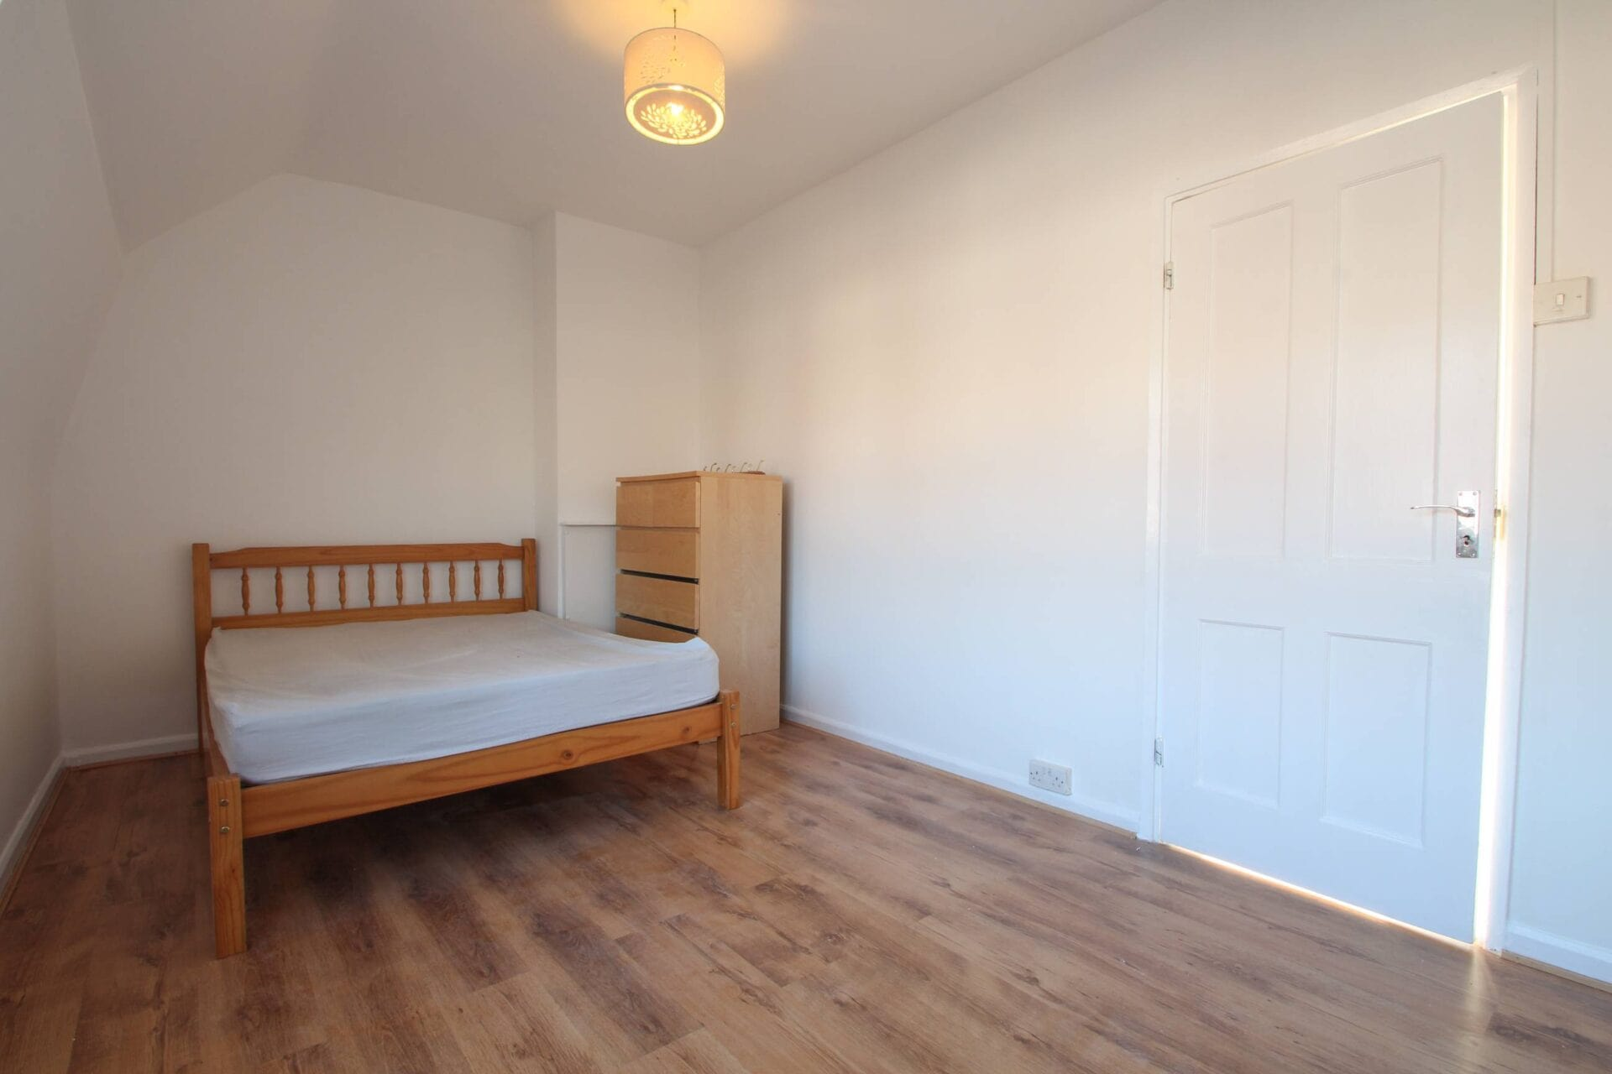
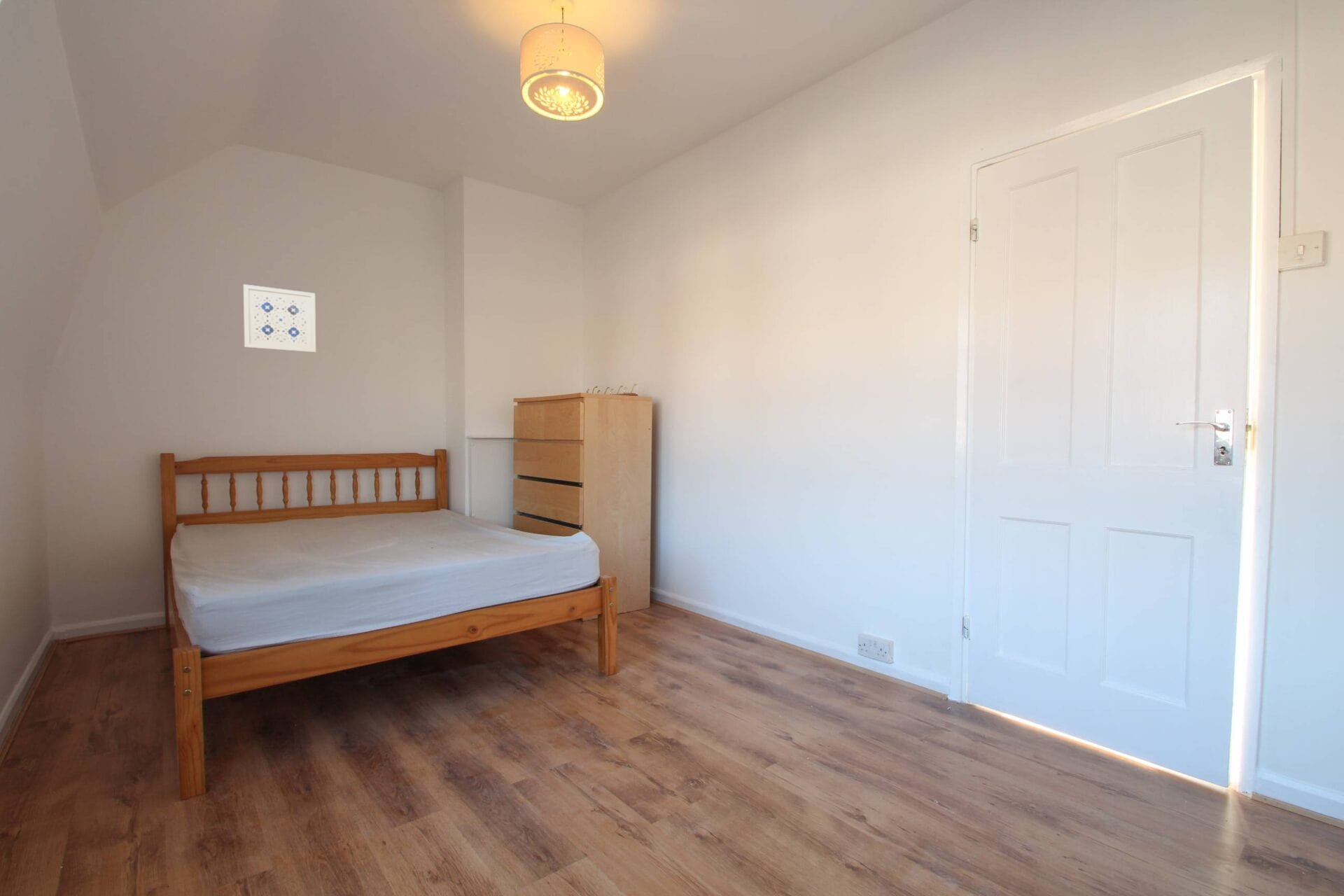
+ wall art (280, 319)
